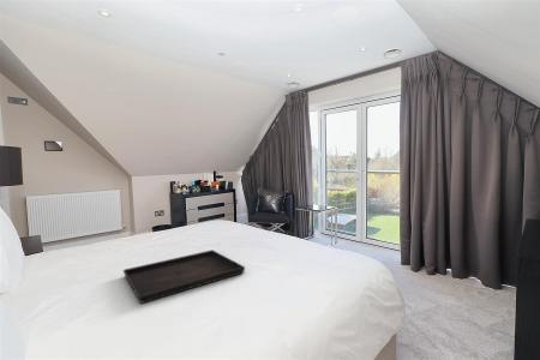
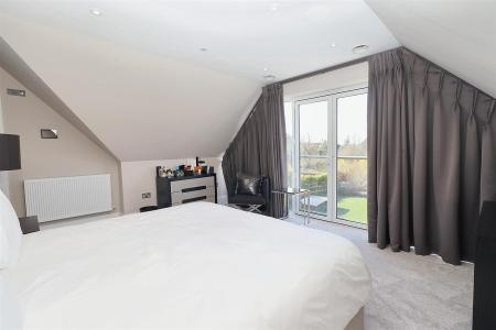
- serving tray (184, 271)
